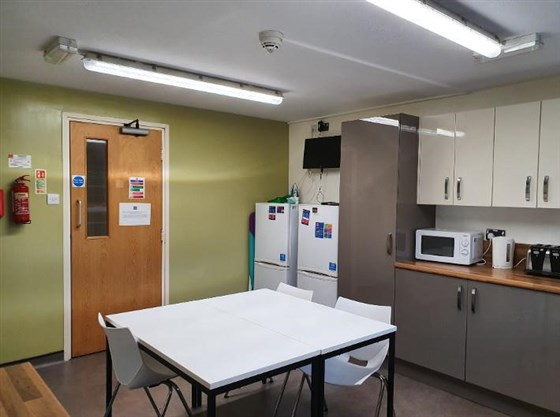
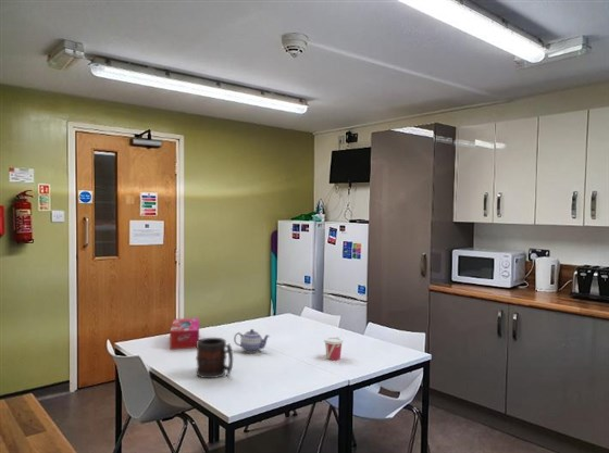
+ teapot (251, 340)
+ mug (214, 357)
+ tissue box (185, 332)
+ cup (333, 348)
